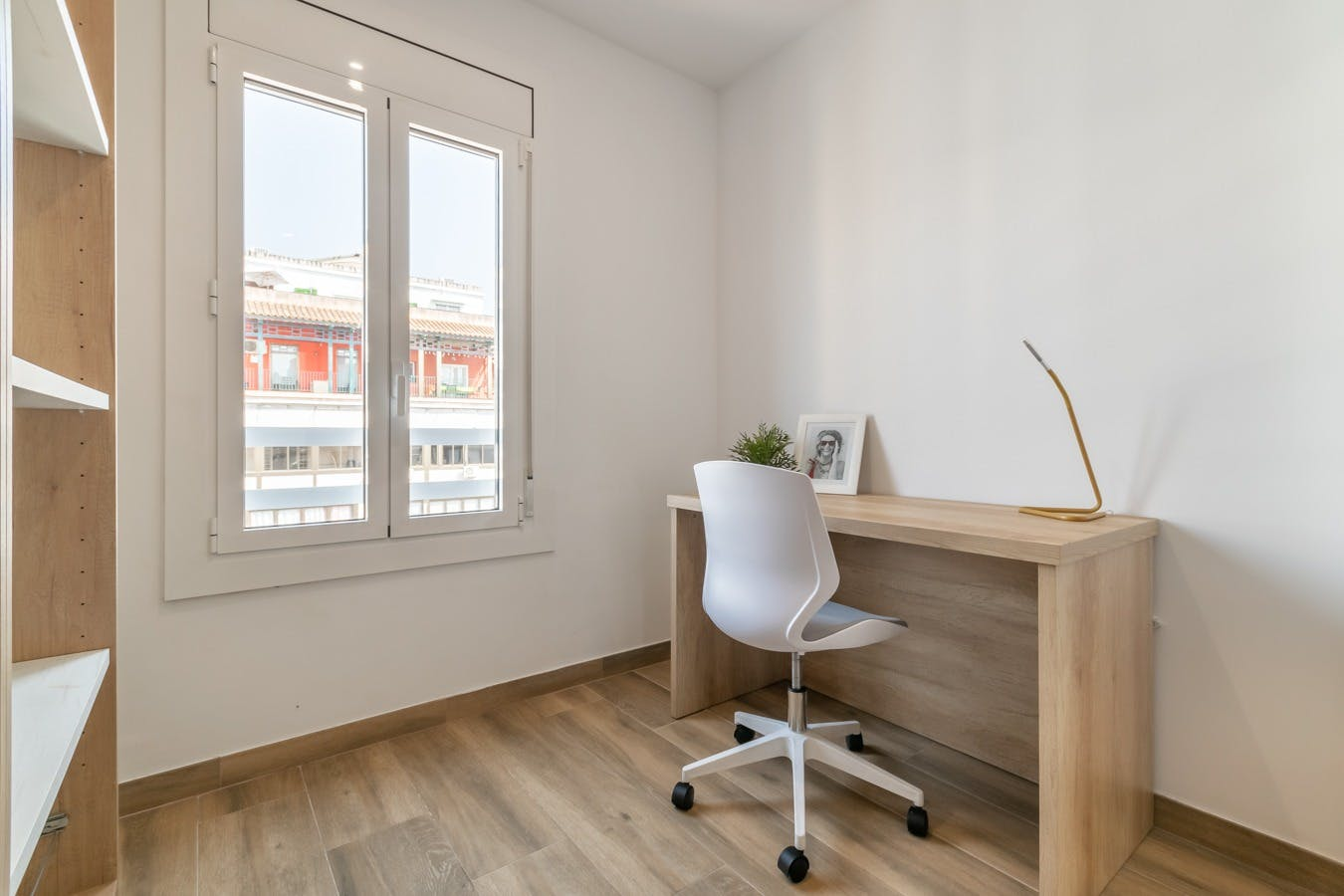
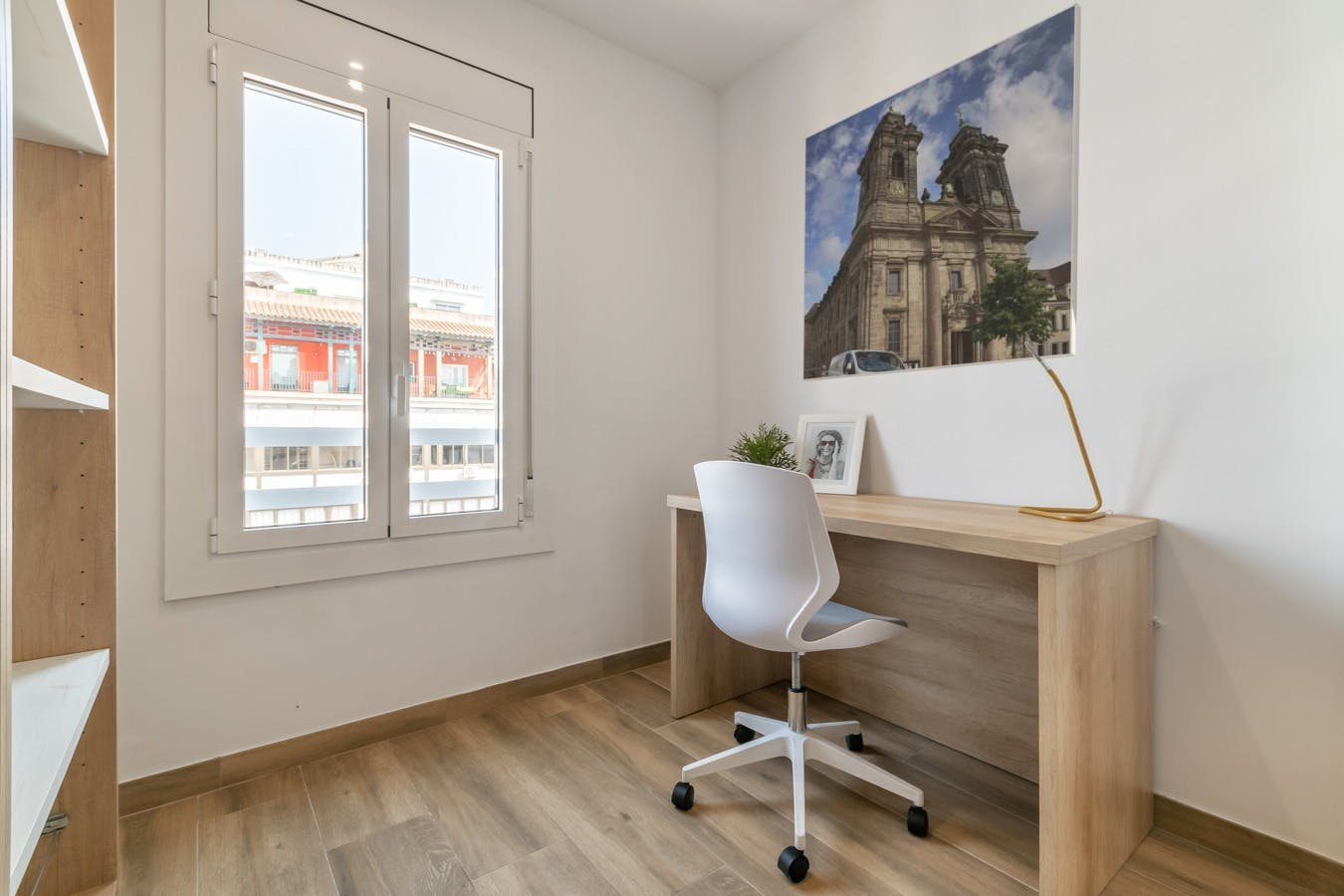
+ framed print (916, 227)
